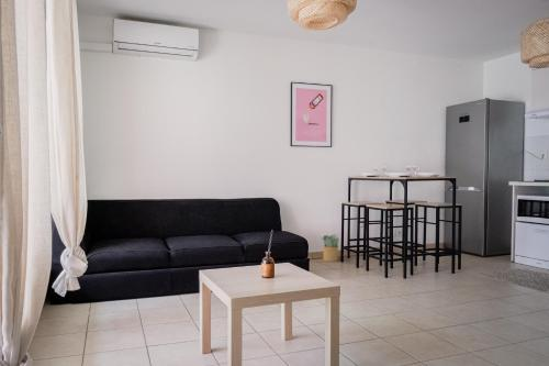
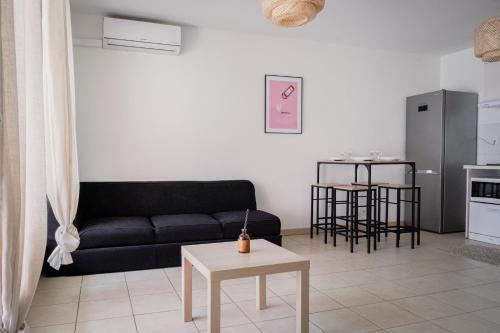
- potted plant (329, 247)
